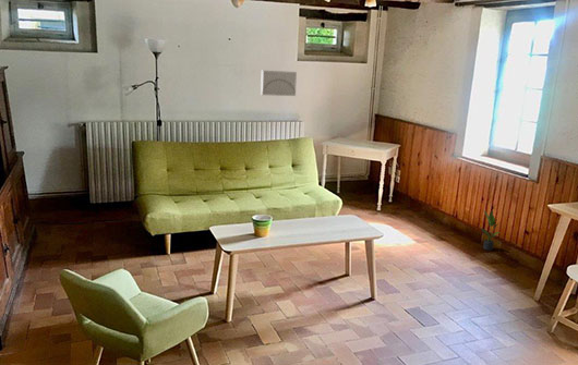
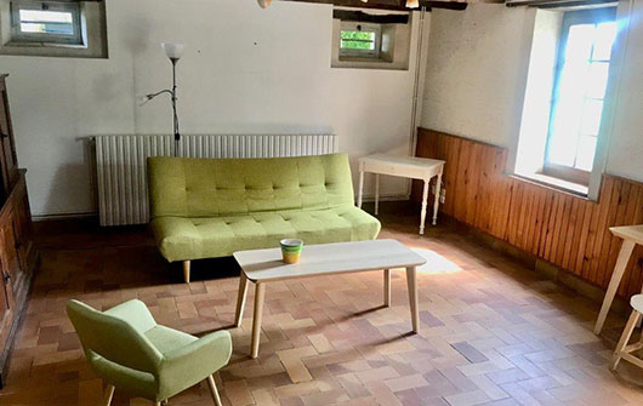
- potted plant (490, 230)
- wall art (278, 83)
